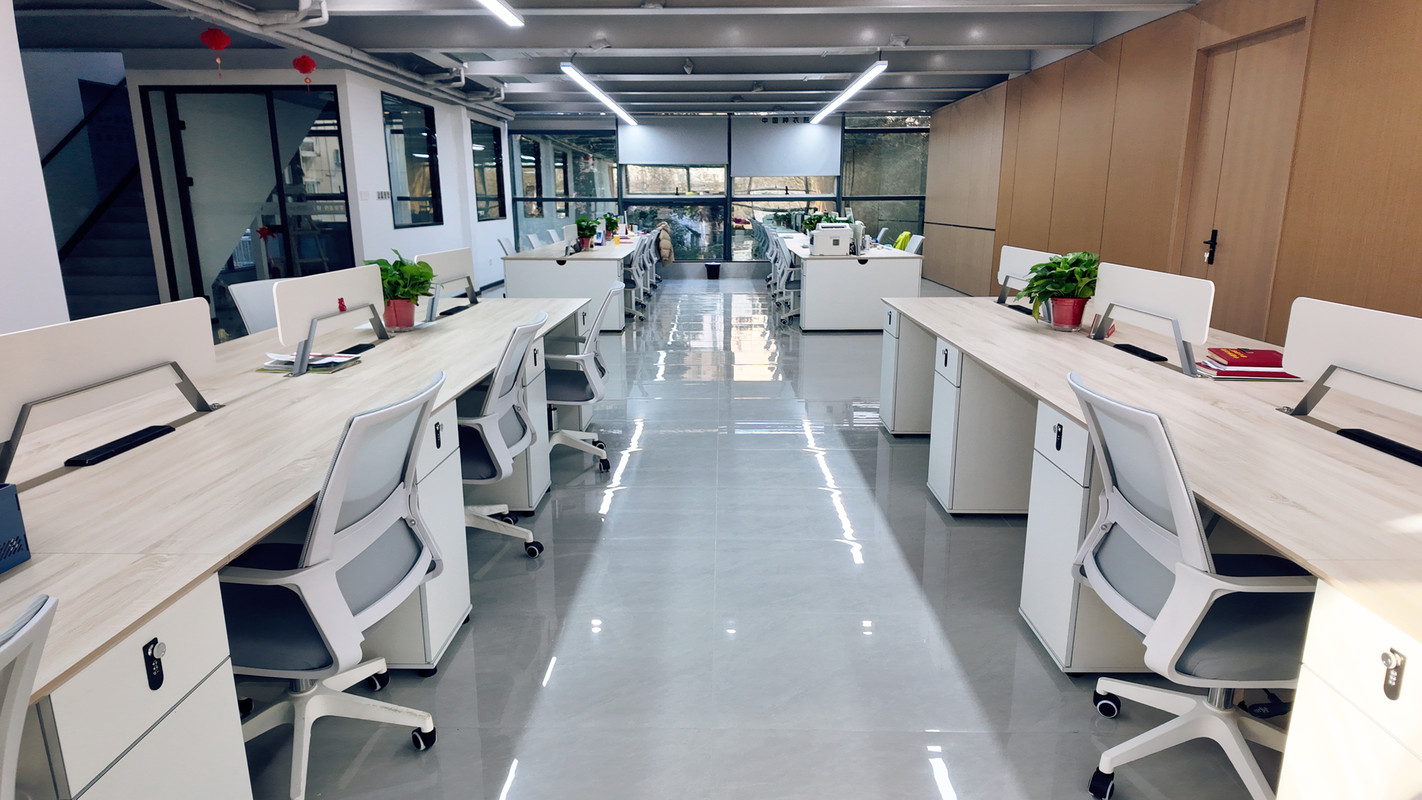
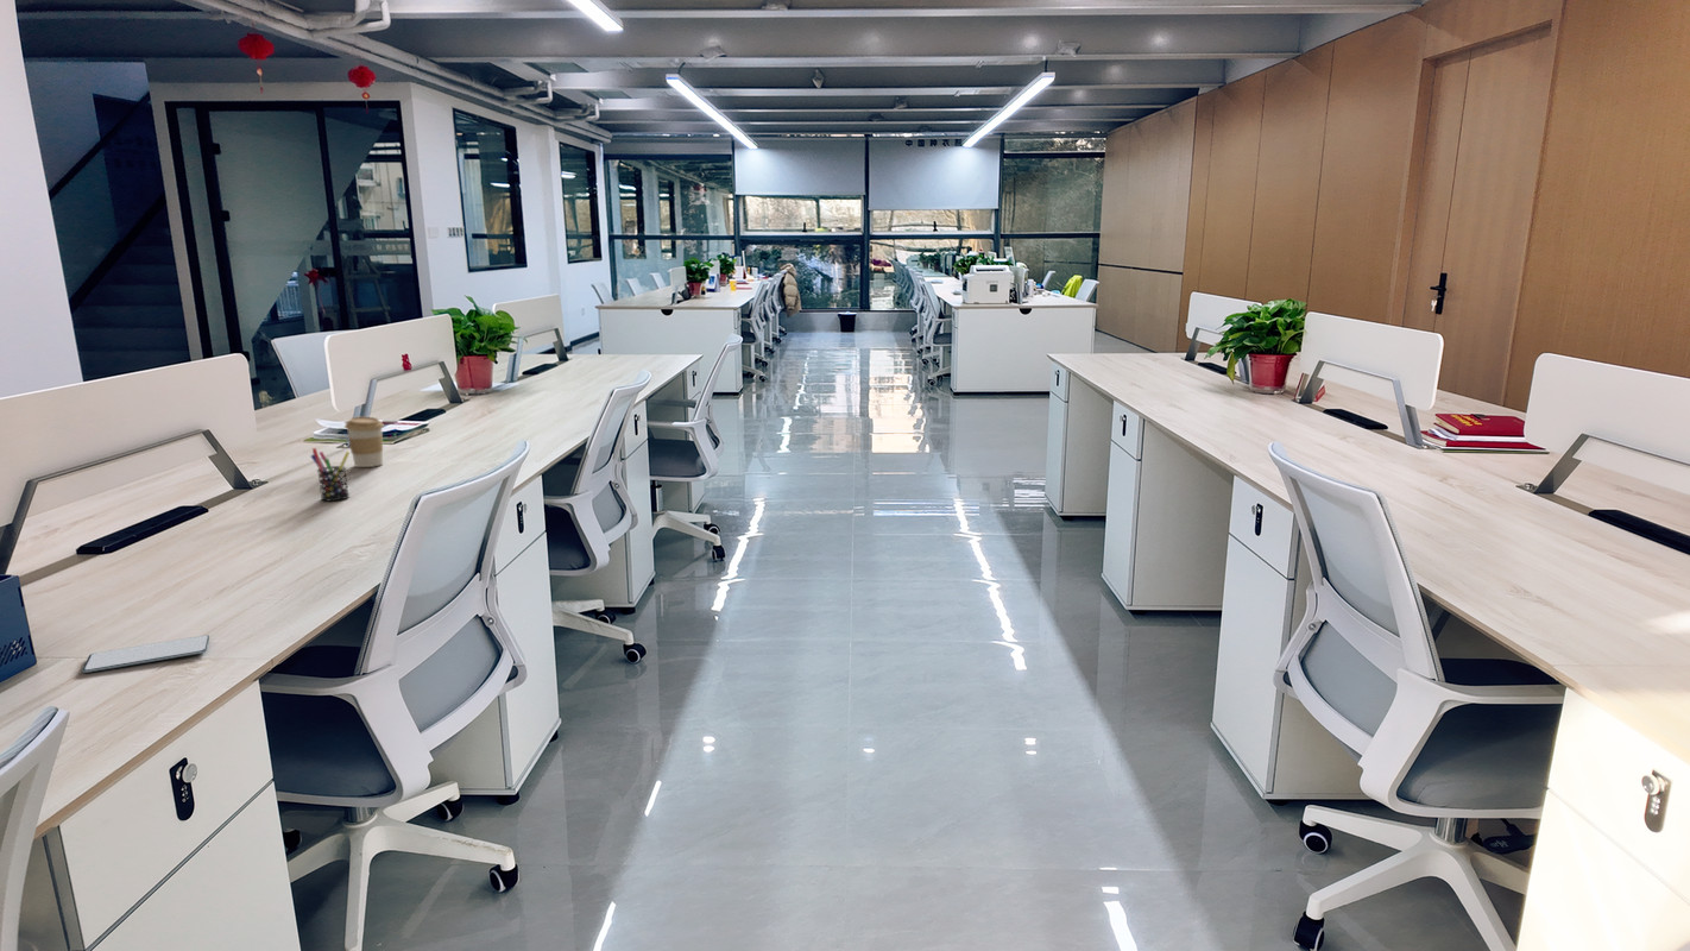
+ coffee cup (366, 441)
+ smartphone (149, 653)
+ pen holder (329, 473)
